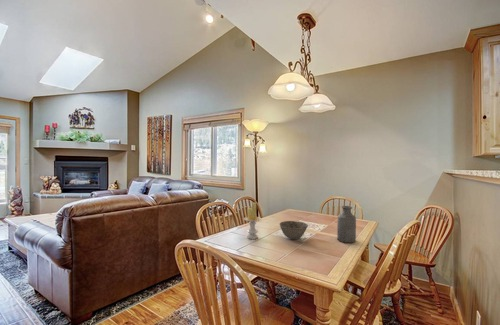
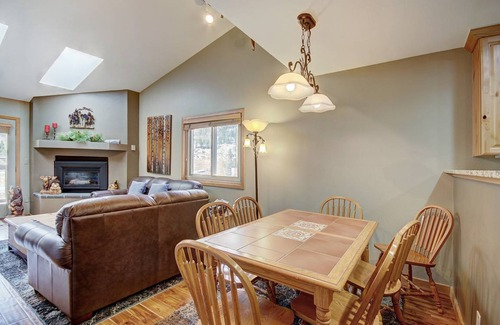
- bottle (346, 223)
- candle (252, 219)
- bowl (293, 231)
